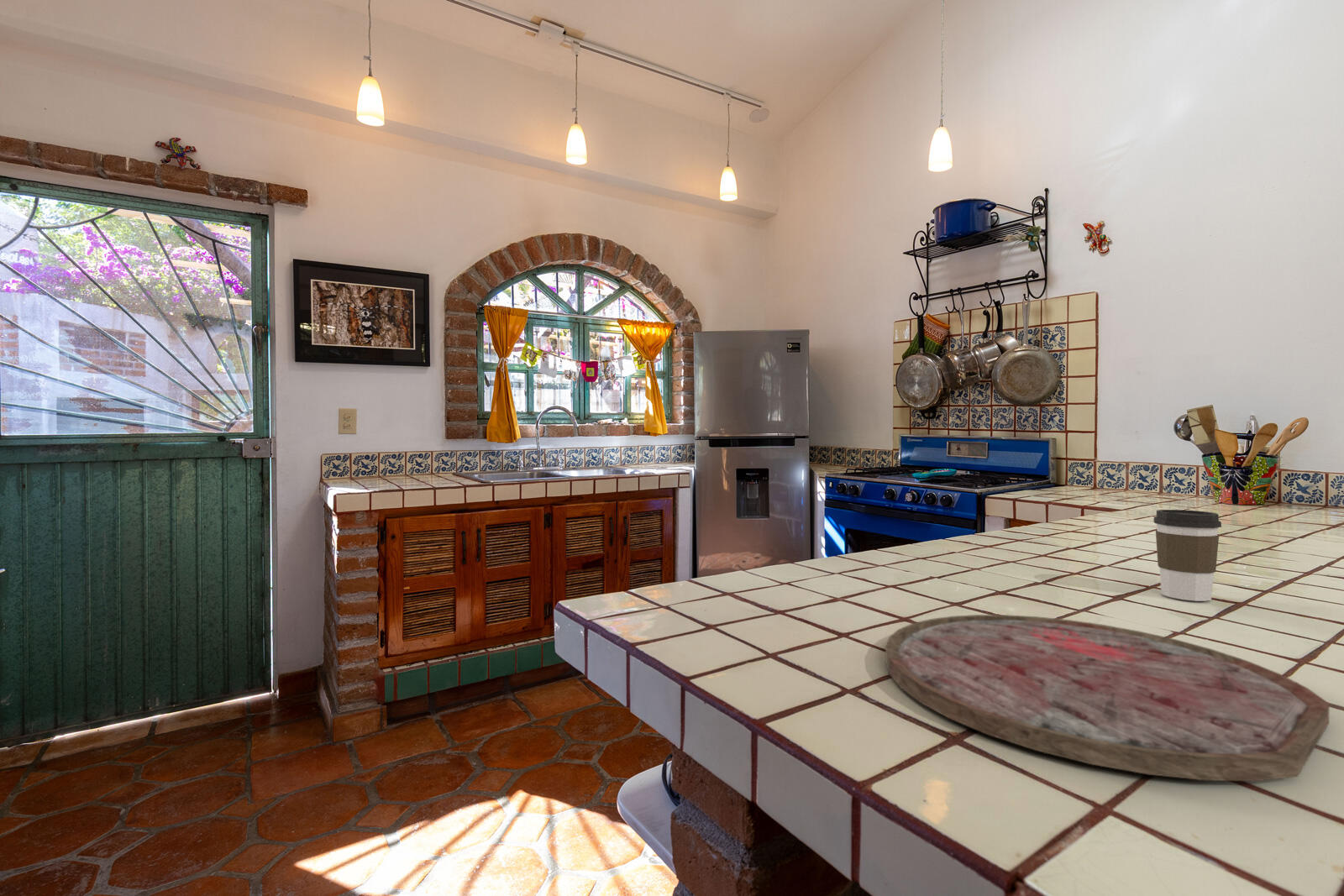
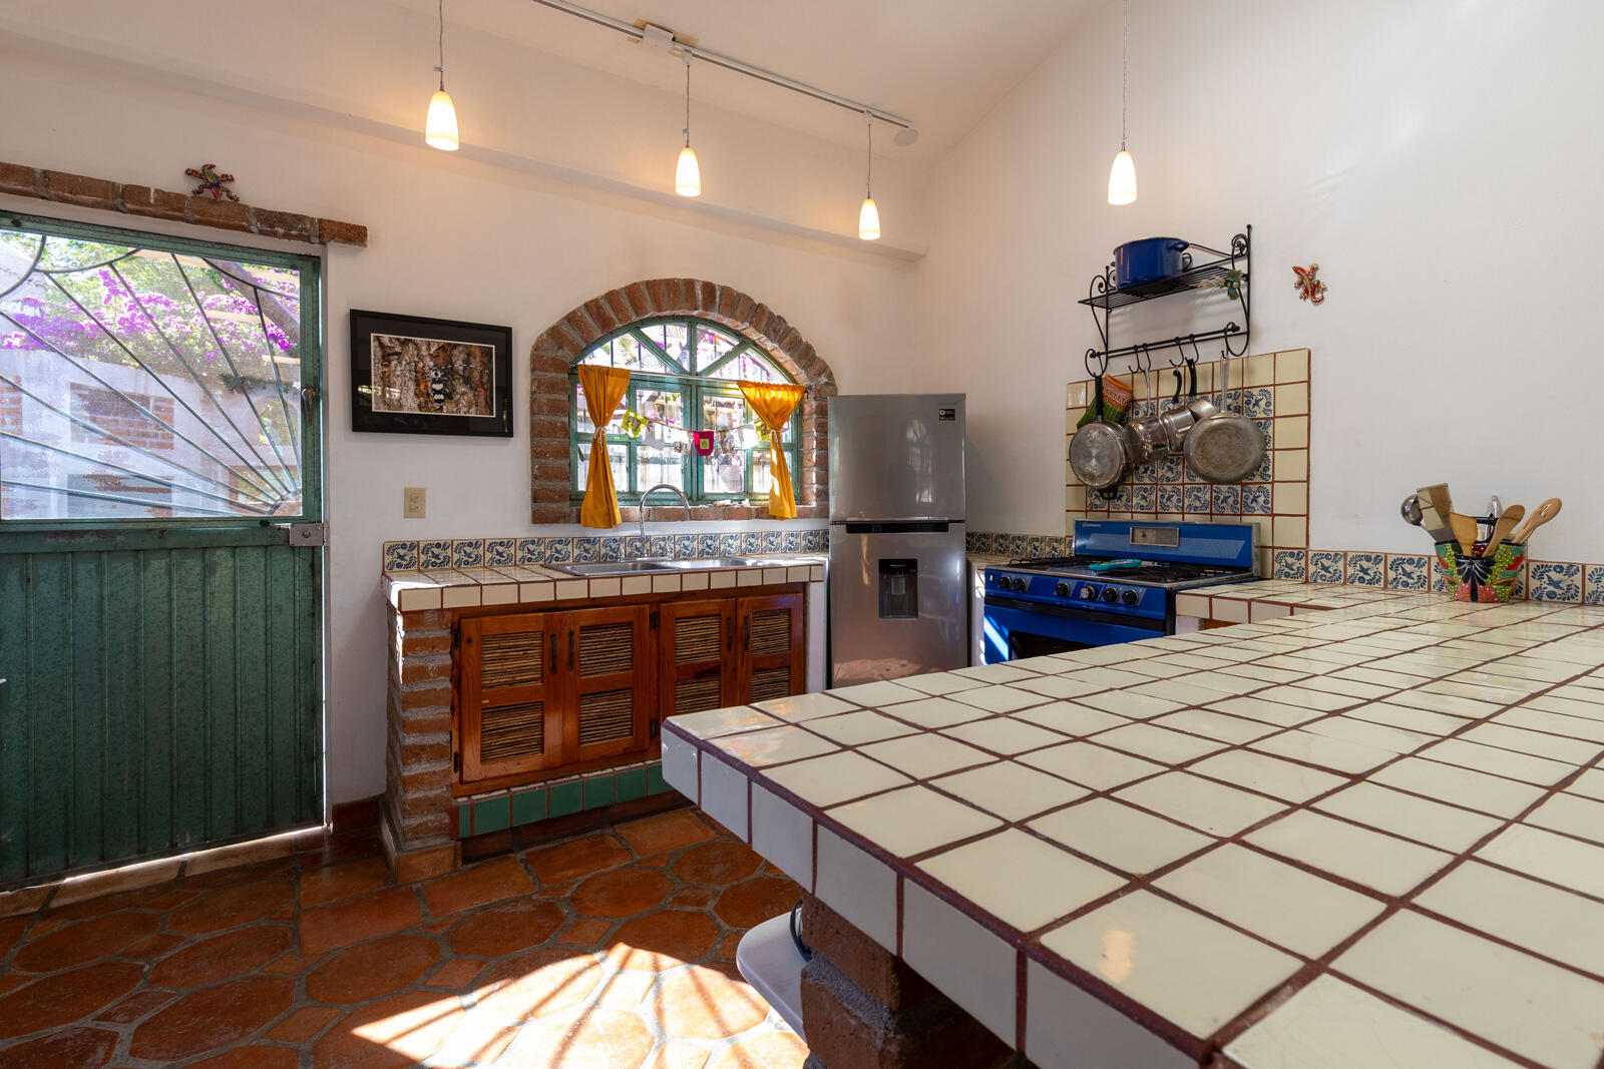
- cutting board (1077, 673)
- coffee cup (1186, 554)
